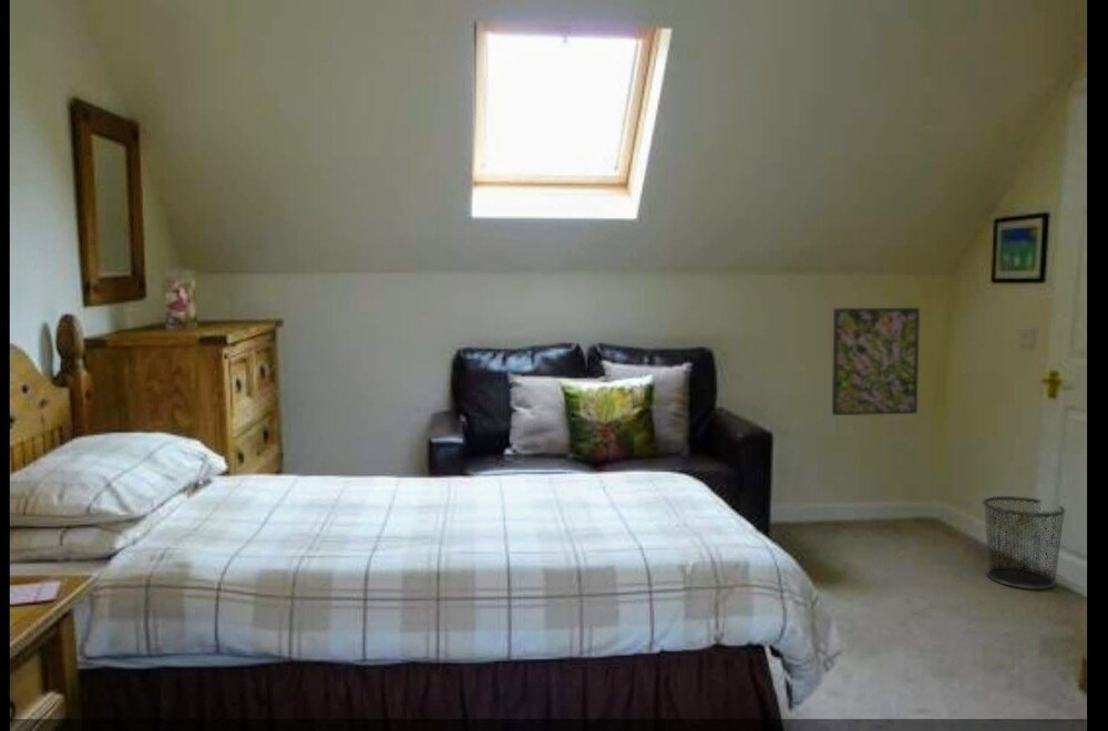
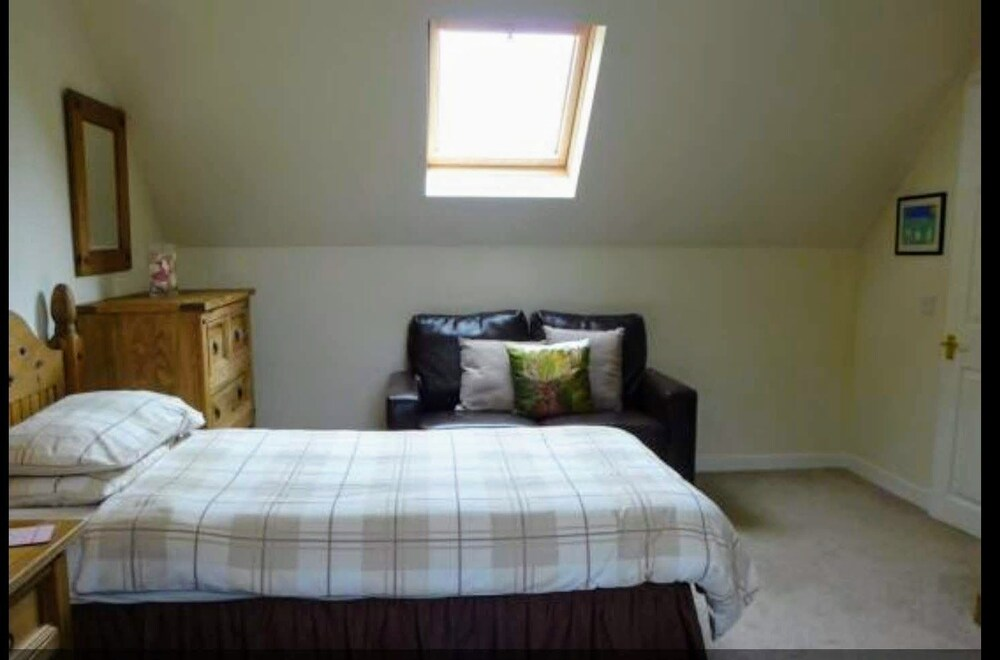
- waste bin (1022, 542)
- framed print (875, 361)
